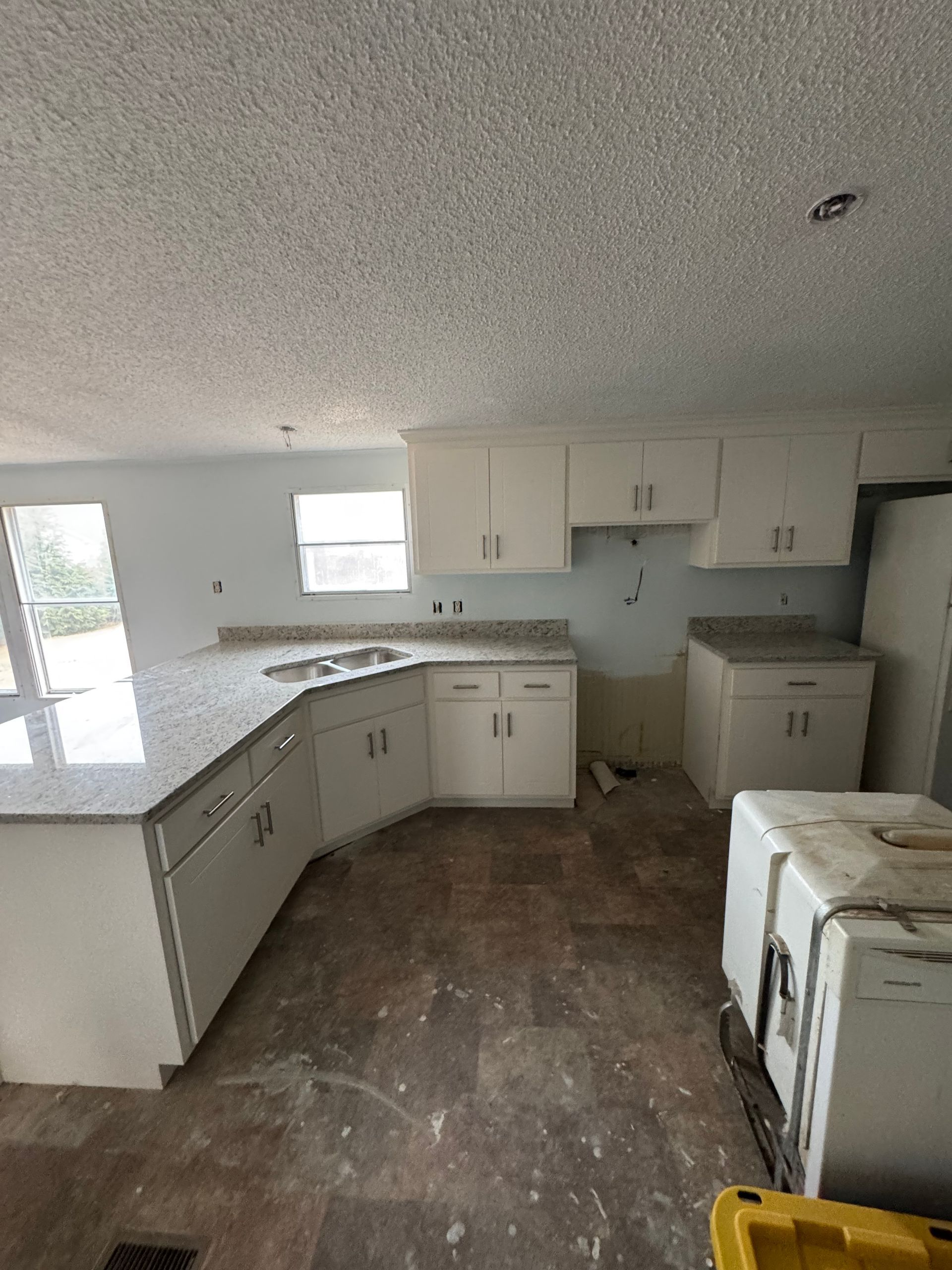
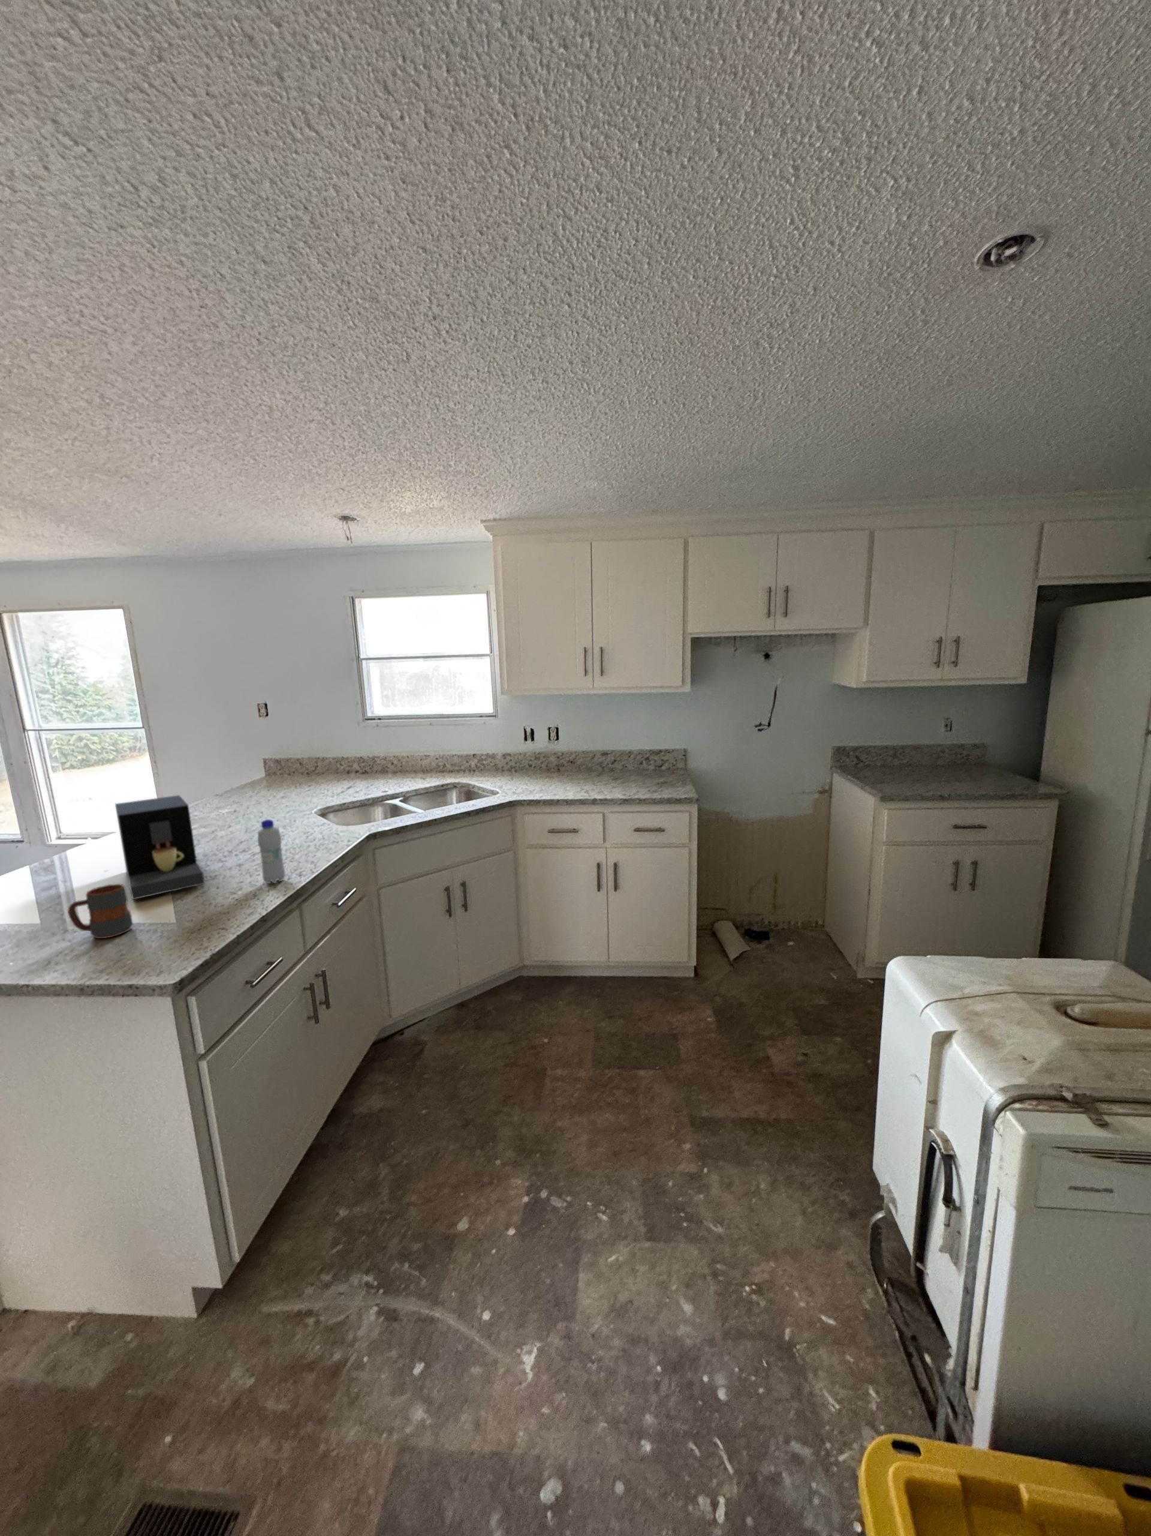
+ mug (100, 913)
+ bottle (271, 850)
+ coffee maker (157, 843)
